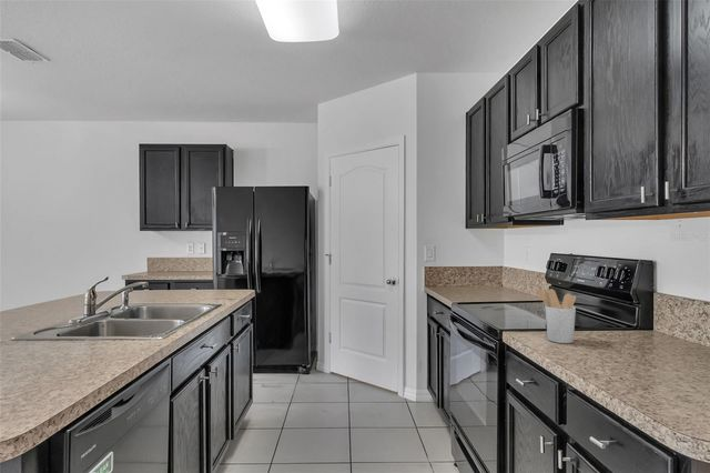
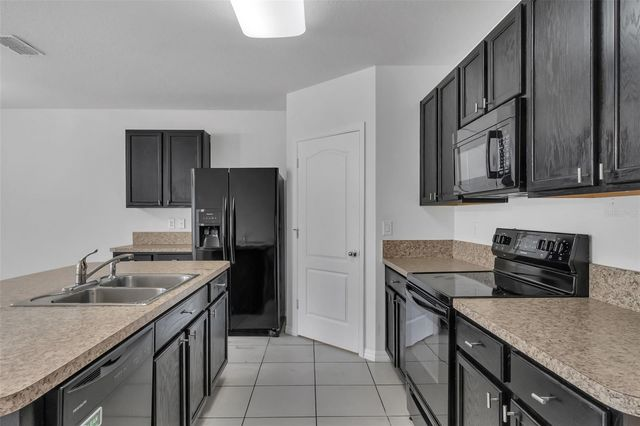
- utensil holder (555, 313)
